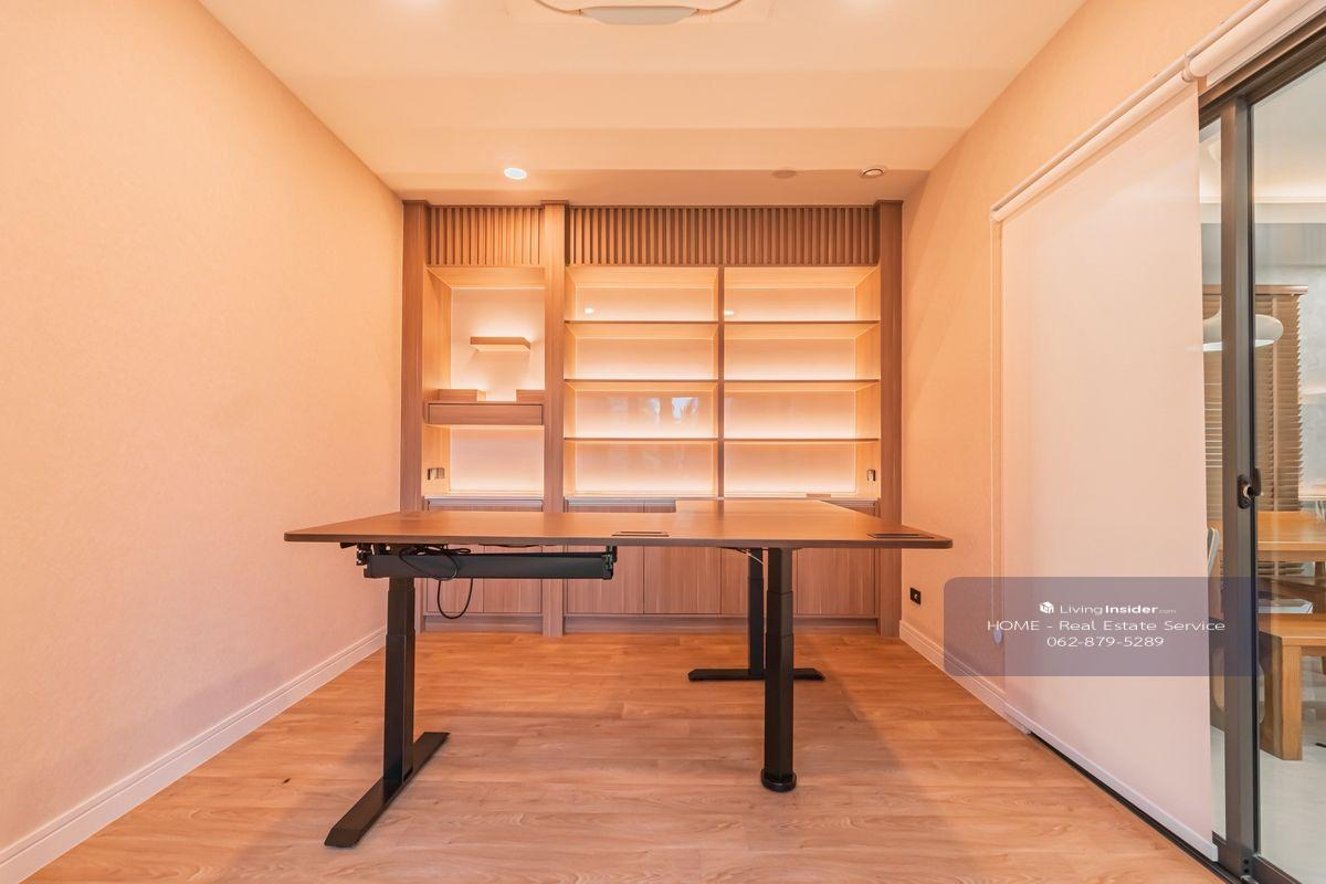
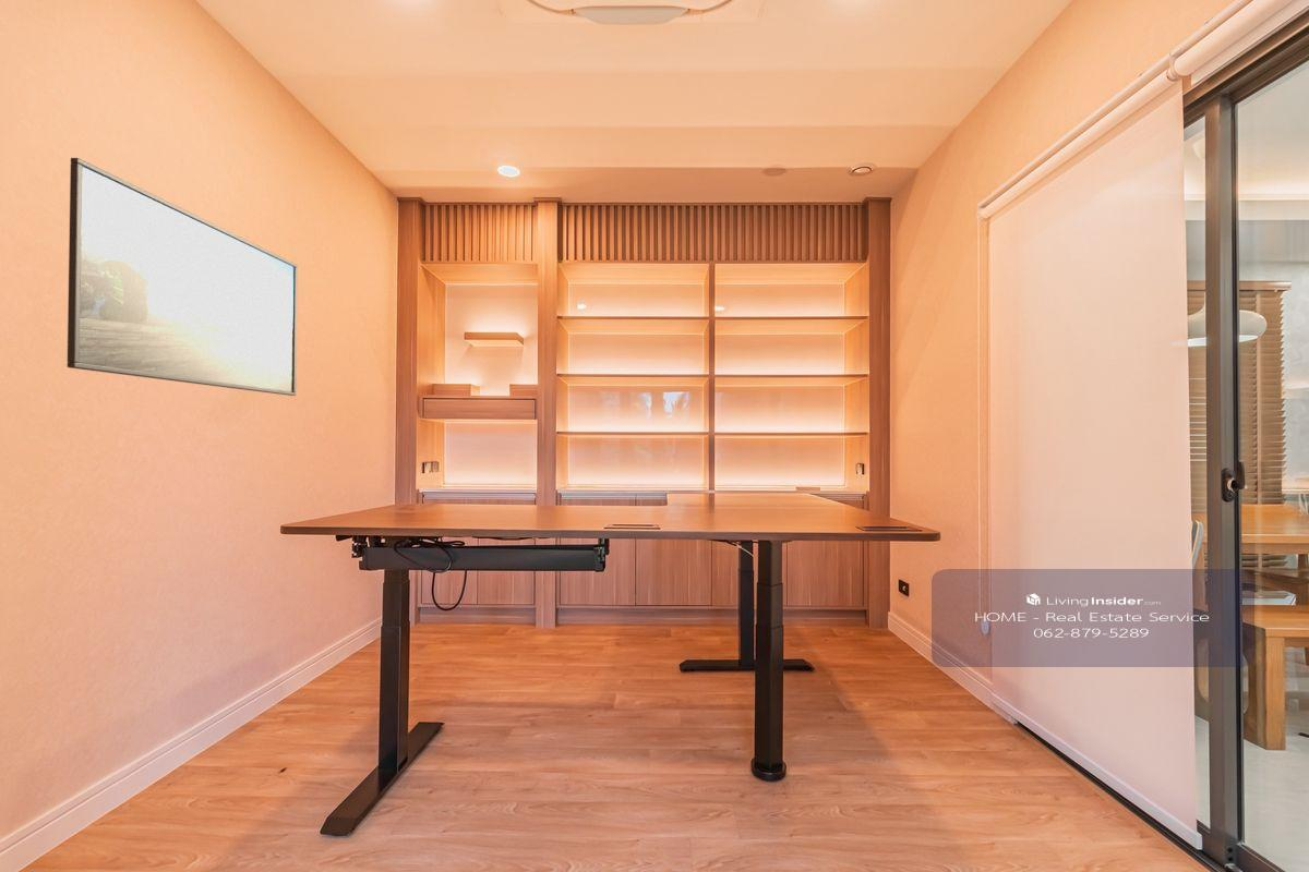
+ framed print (208, 304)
